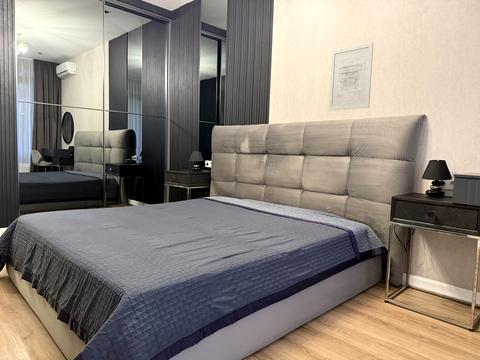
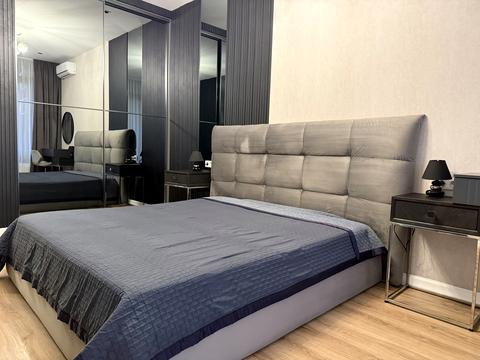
- wall art (349, 78)
